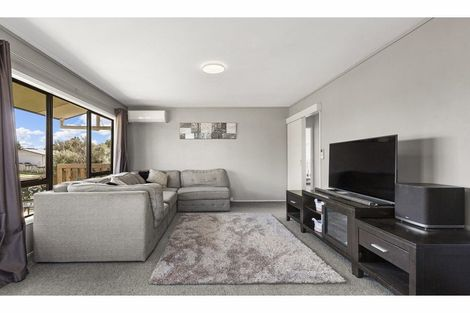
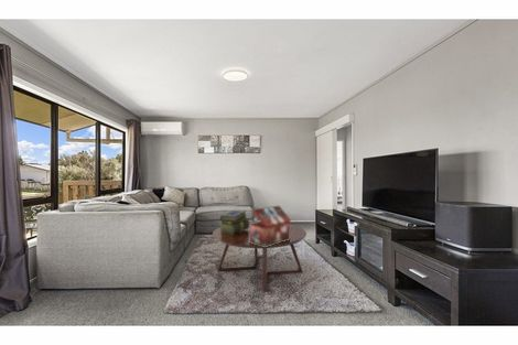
+ stack of books (234, 220)
+ decorative box (270, 224)
+ coffee table (256, 250)
